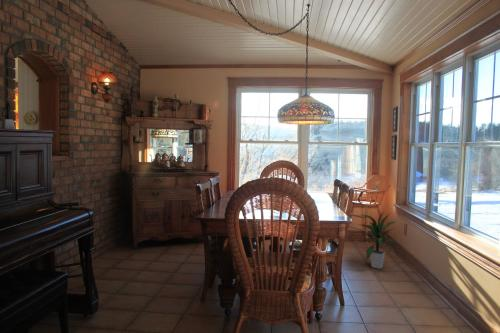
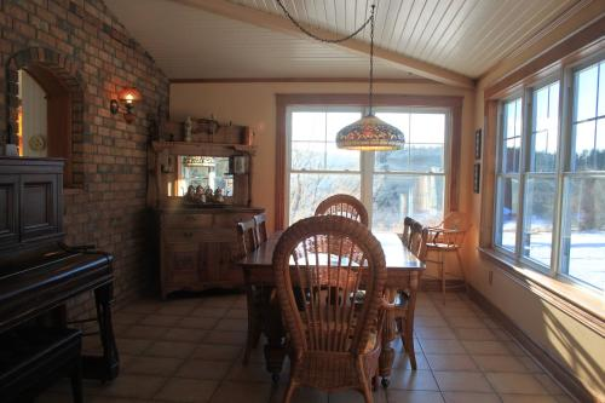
- indoor plant (376, 239)
